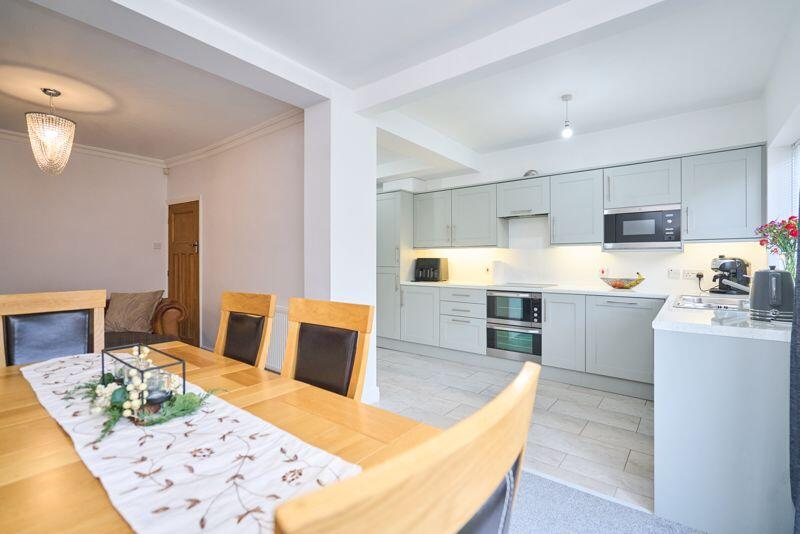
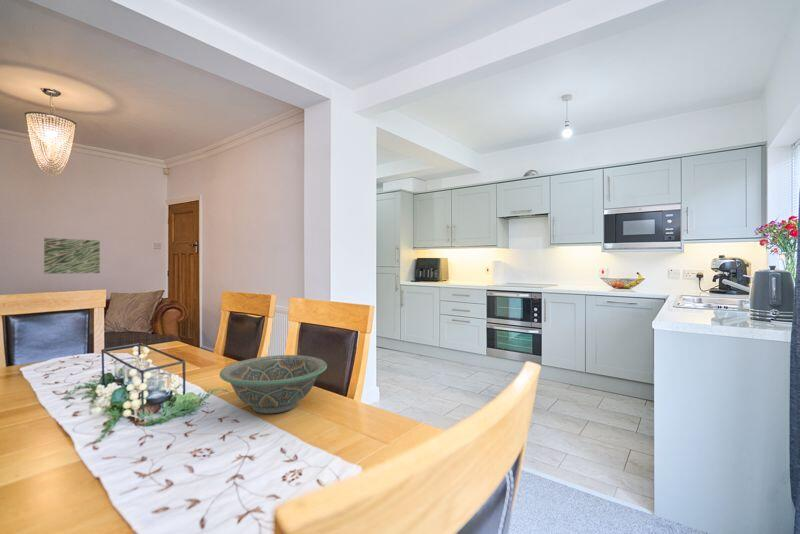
+ wall art (73, 256)
+ decorative bowl (275, 386)
